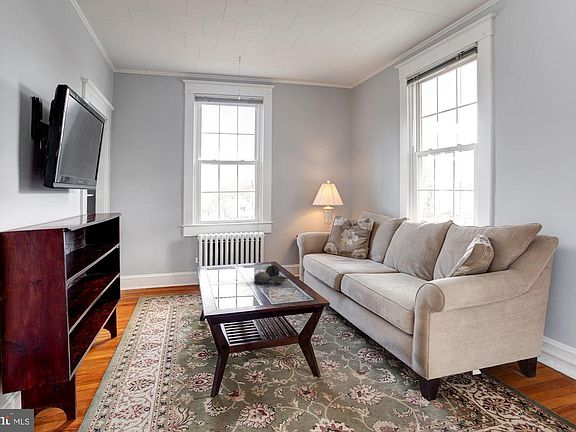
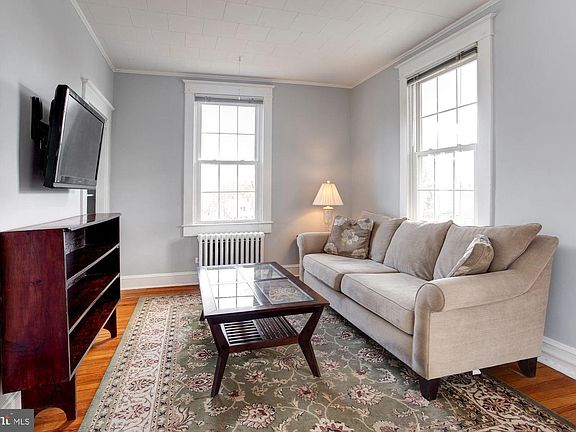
- decorative bowl (269, 274)
